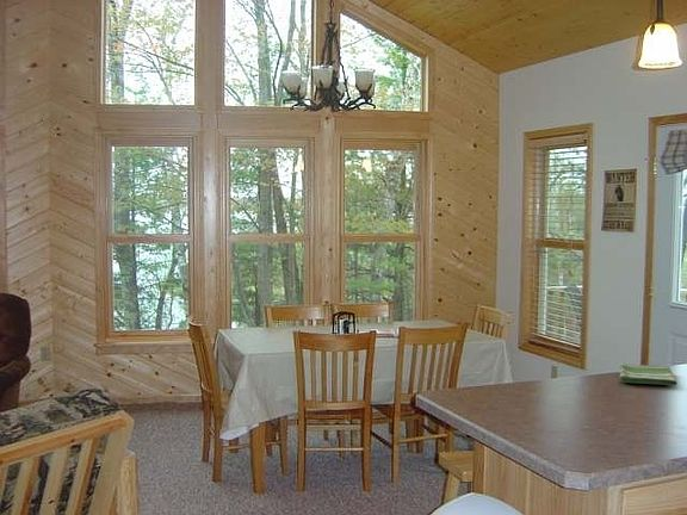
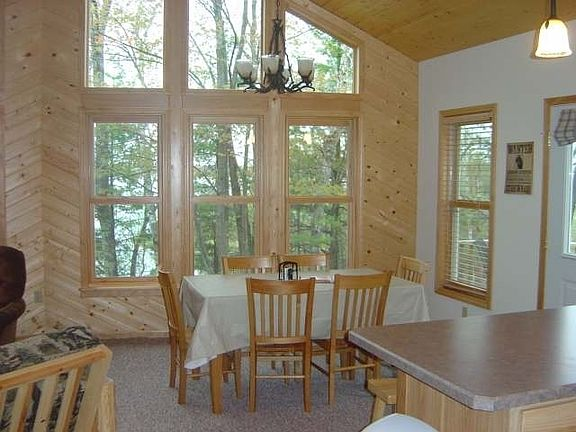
- dish towel (645, 373)
